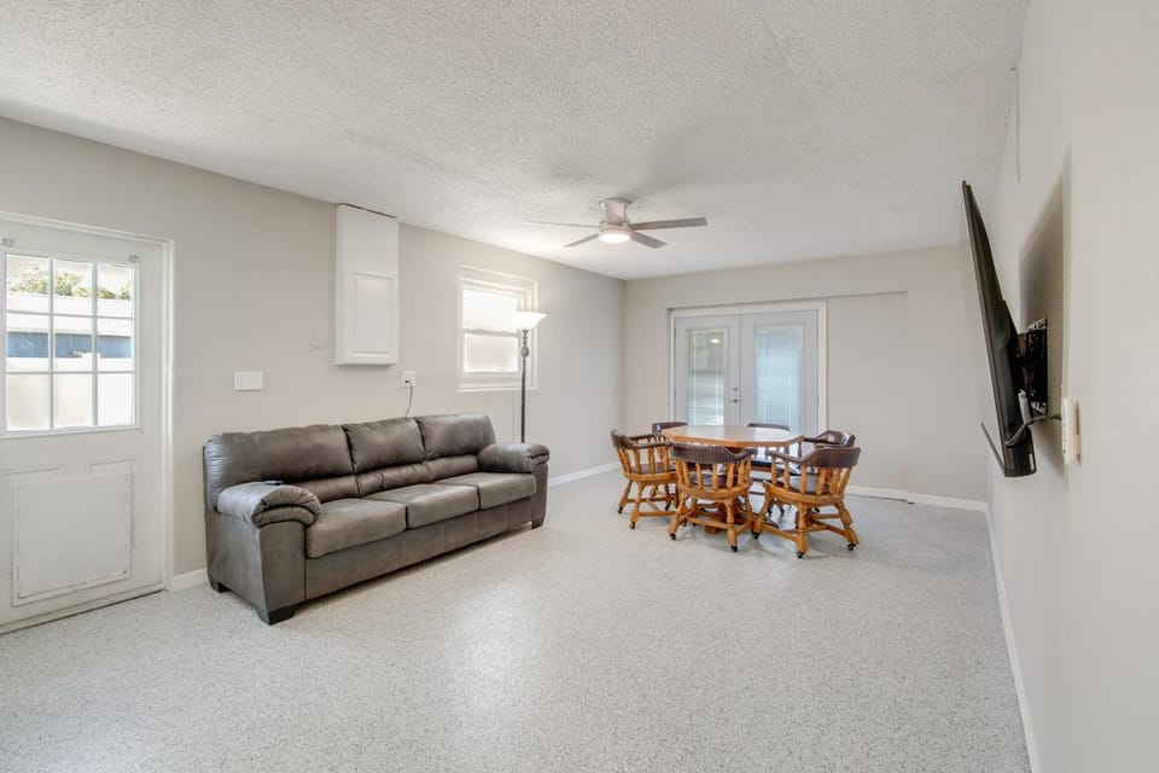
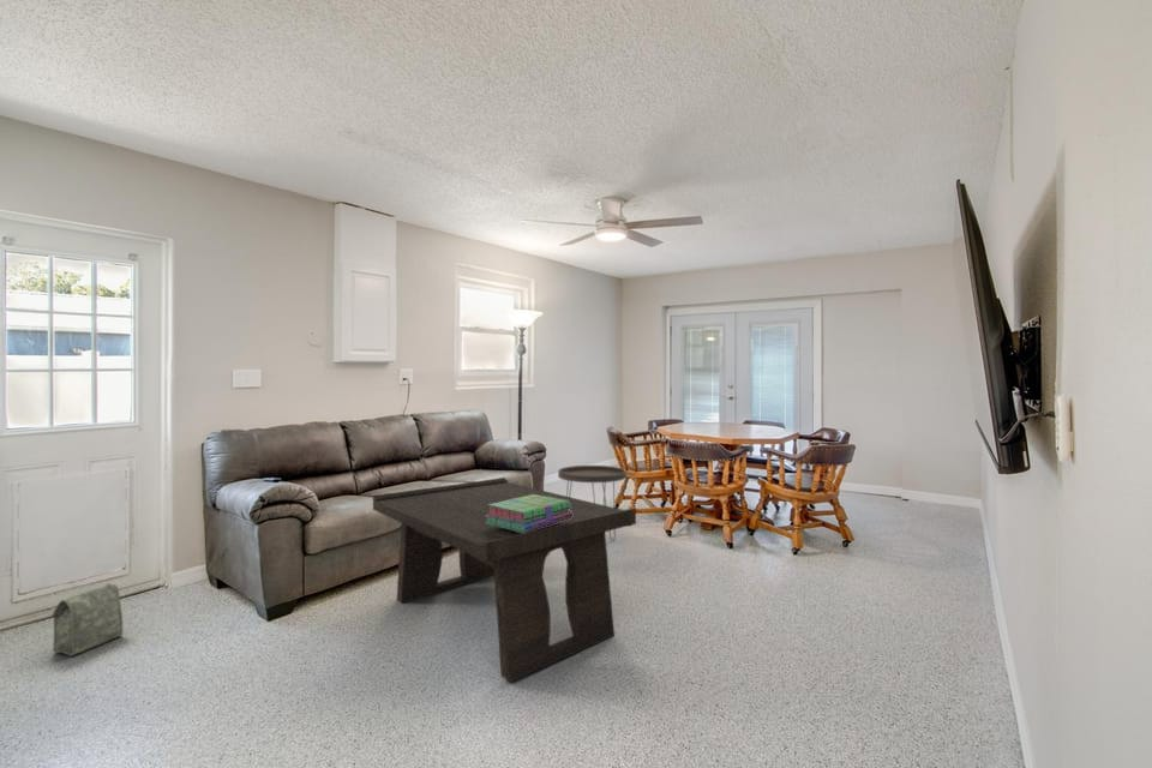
+ bag (88, 617)
+ side table (594, 502)
+ stack of books (529, 516)
+ coffee table (497, 558)
